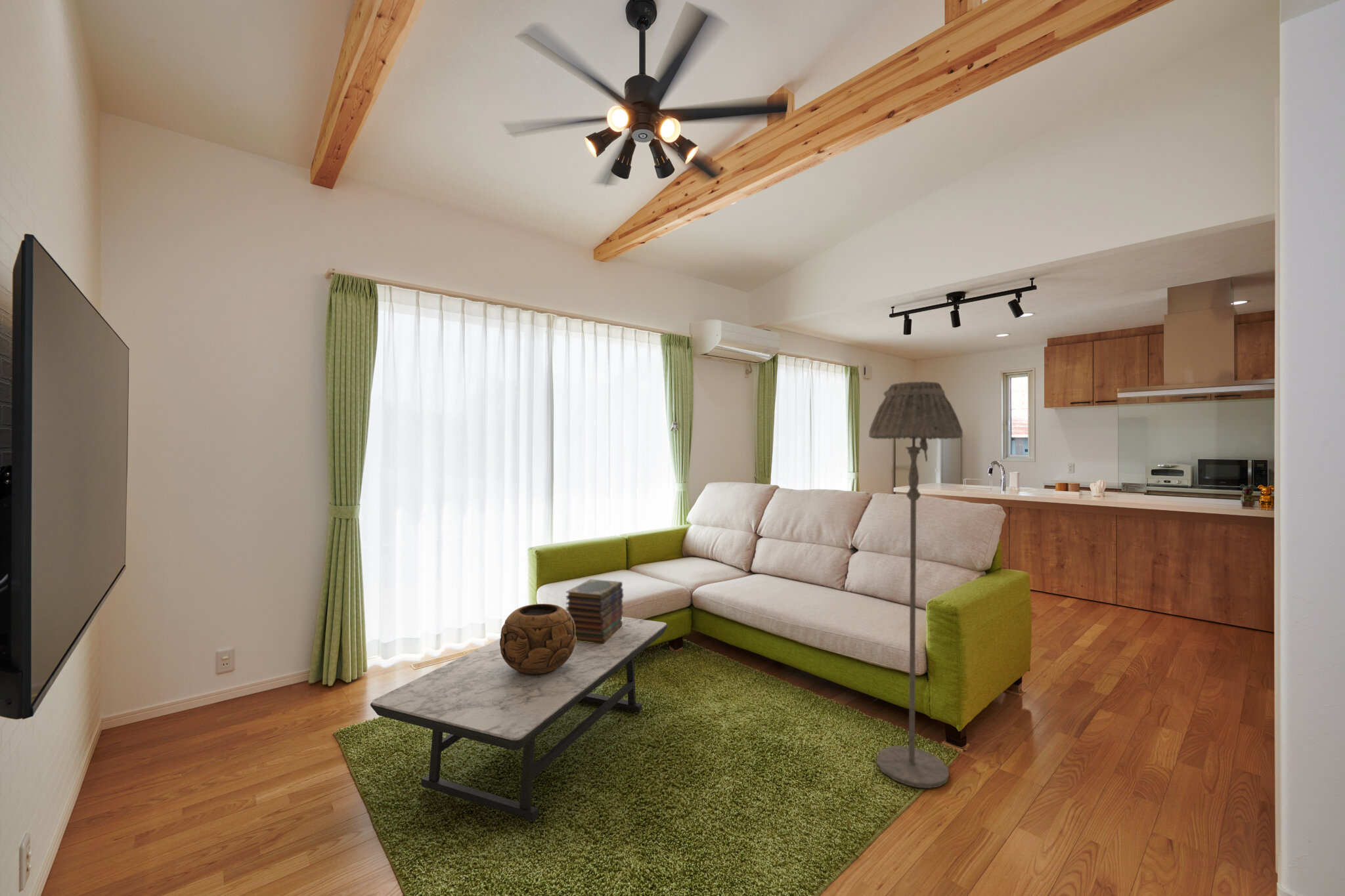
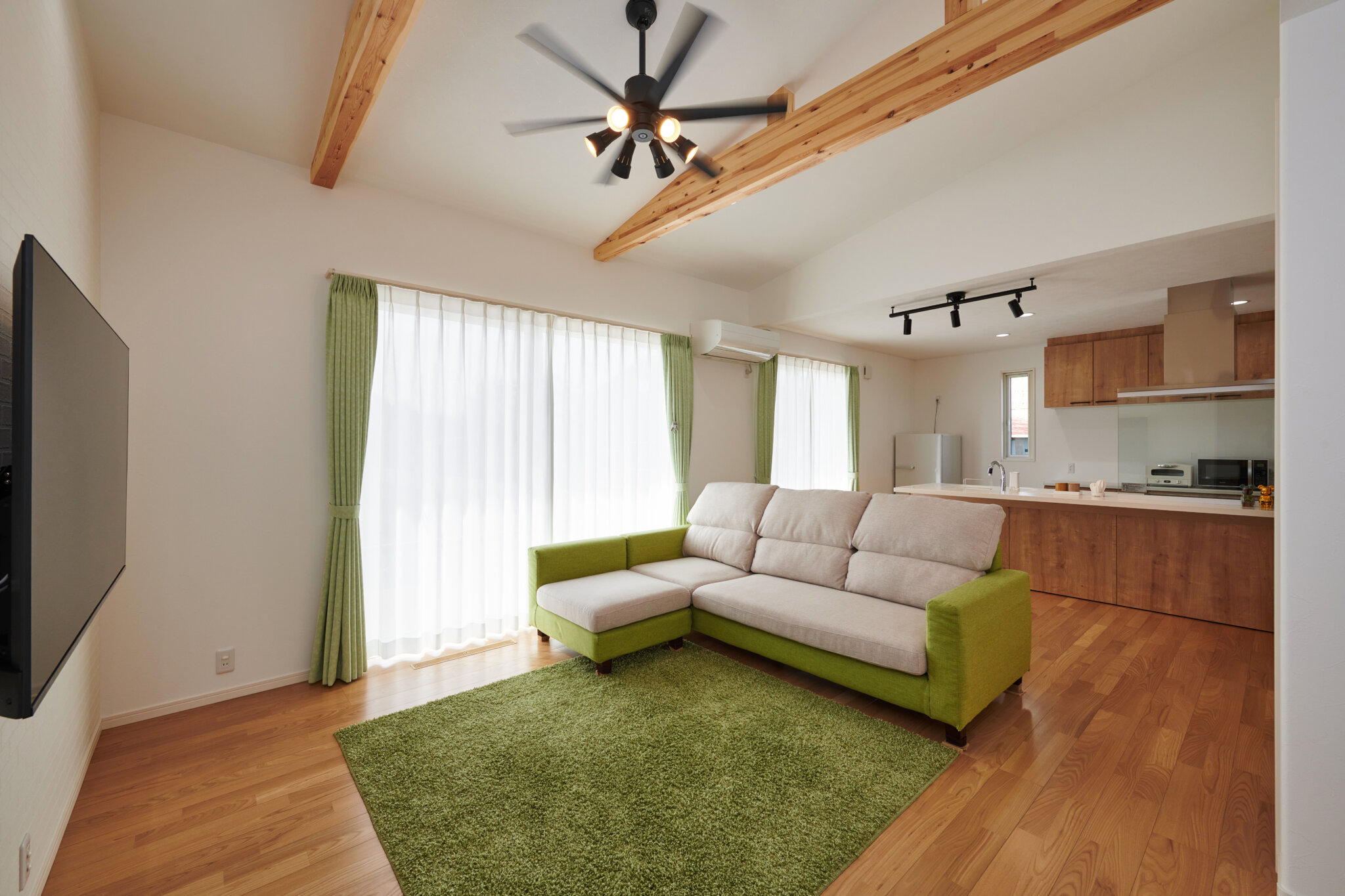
- decorative bowl (538, 637)
- floor lamp (914, 576)
- book stack (595, 609)
- coffee table (545, 699)
